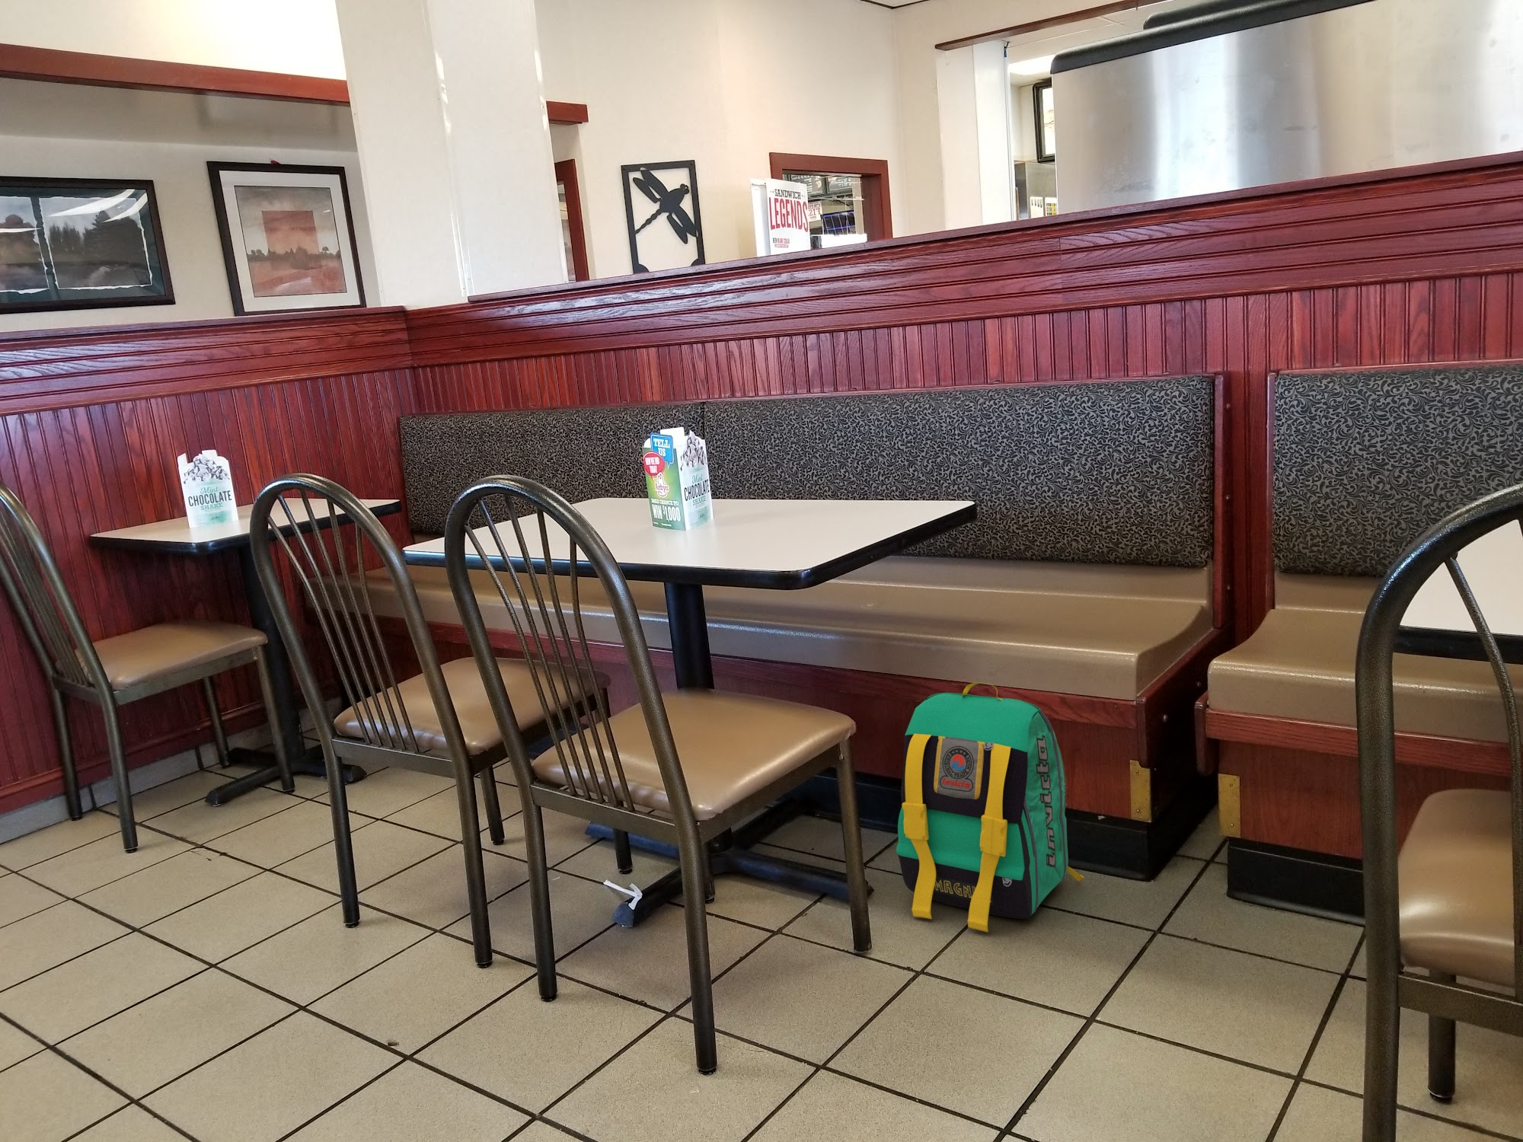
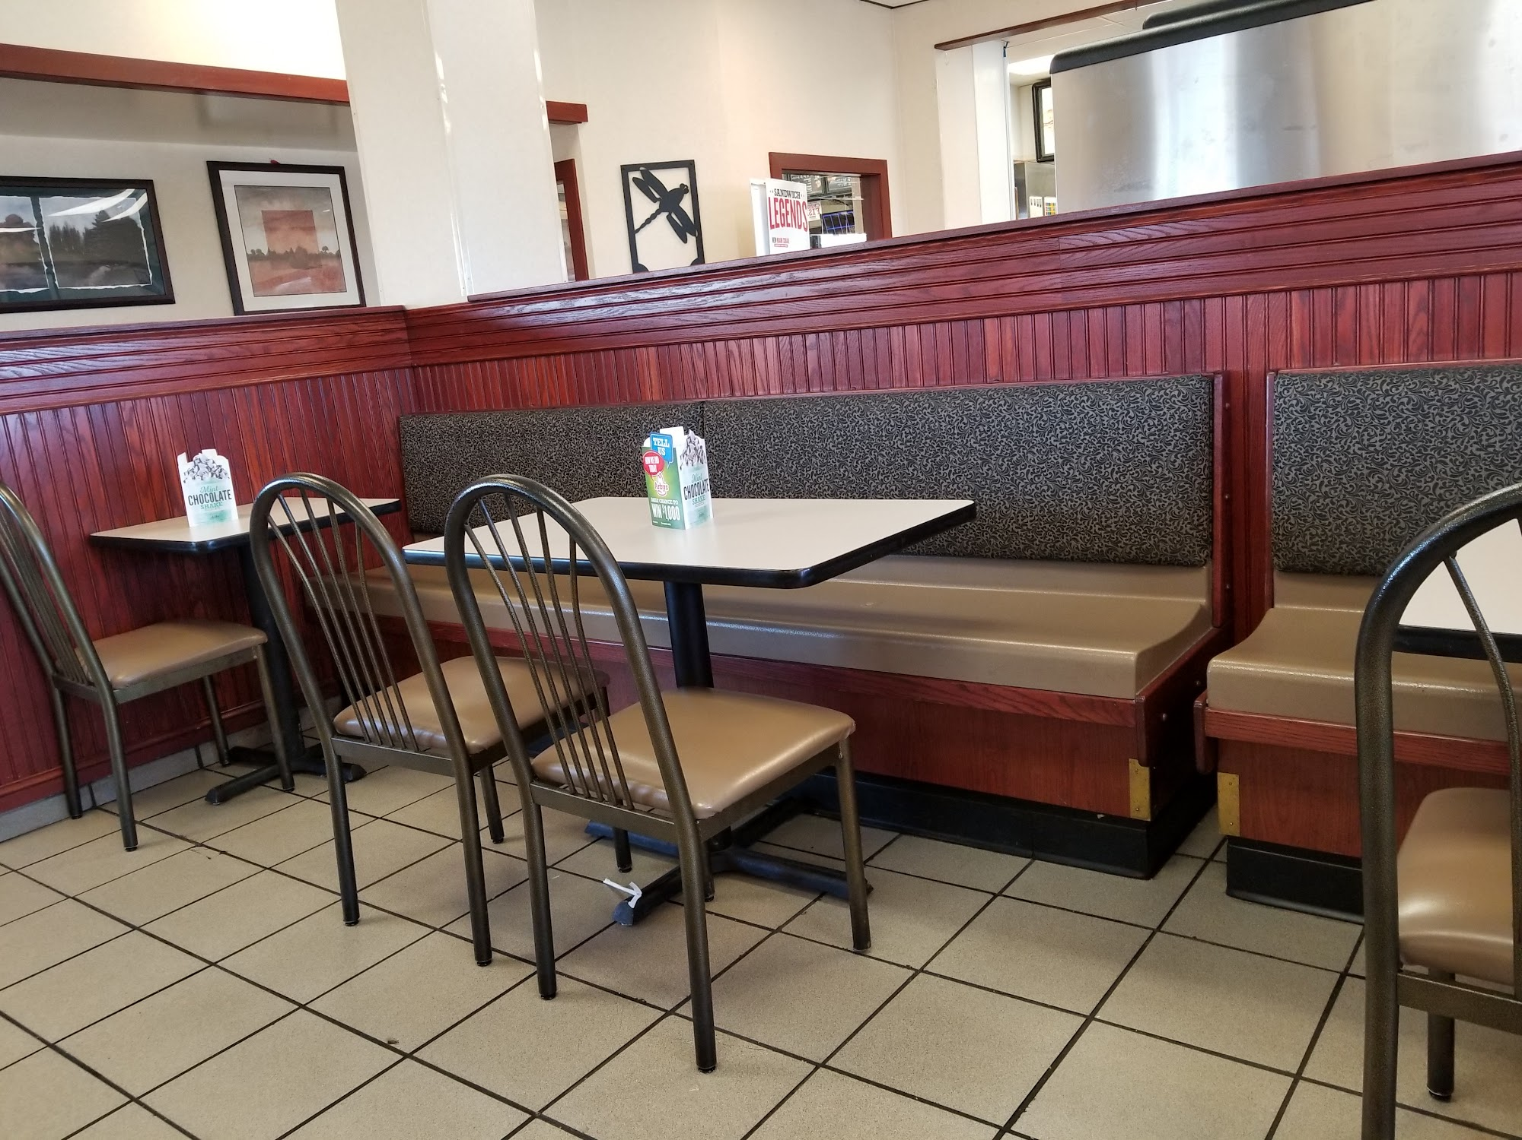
- backpack (983, 791)
